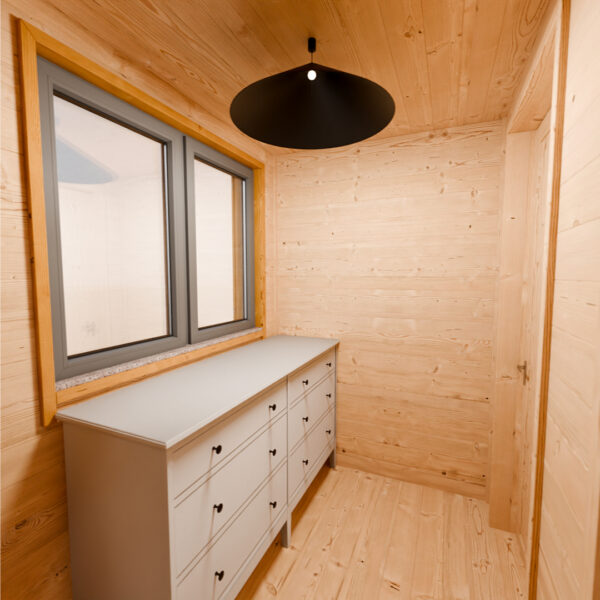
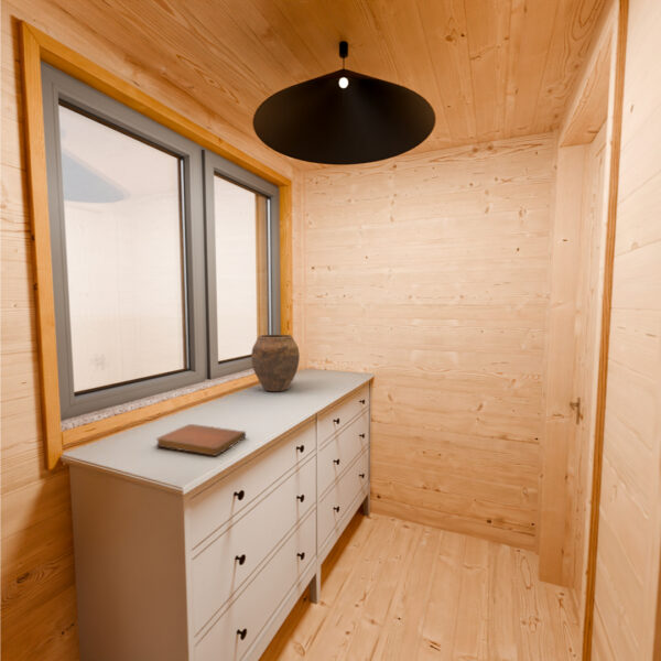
+ notebook (202, 437)
+ vase (275, 362)
